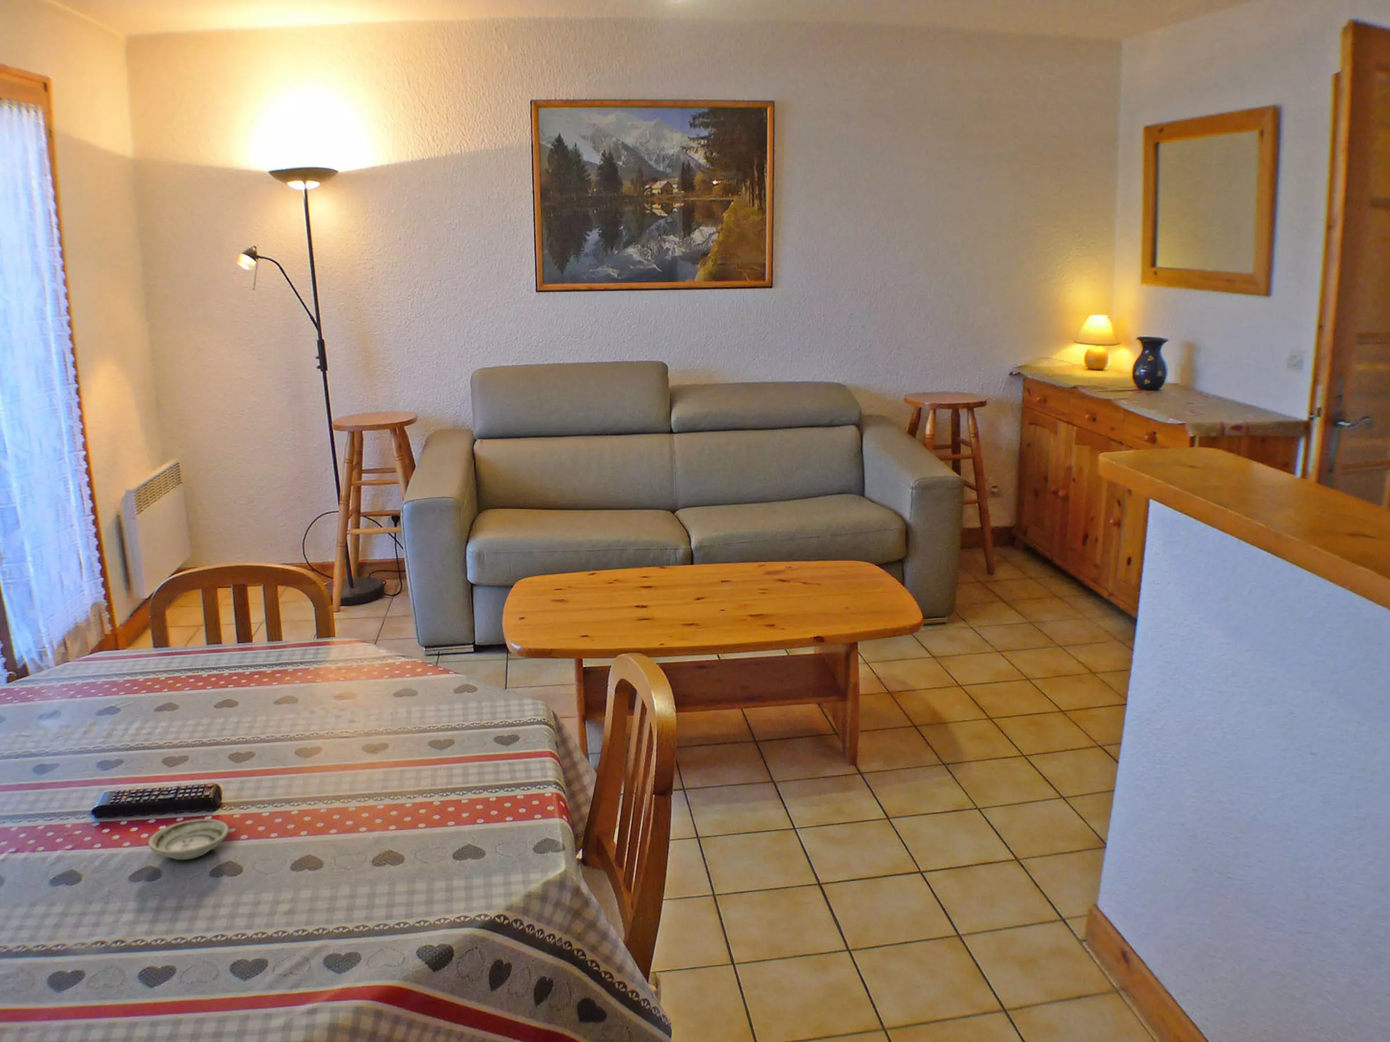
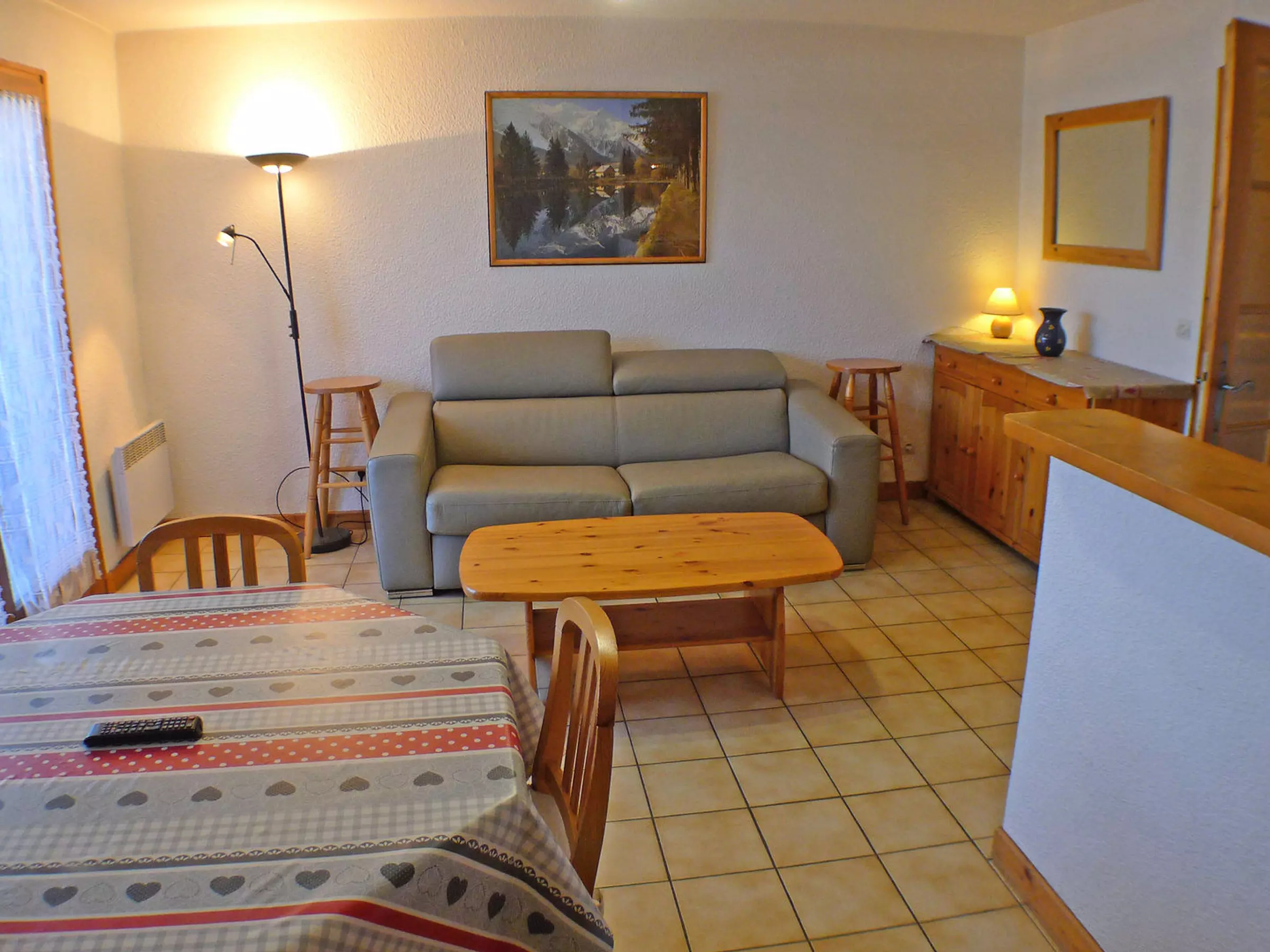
- saucer (189, 843)
